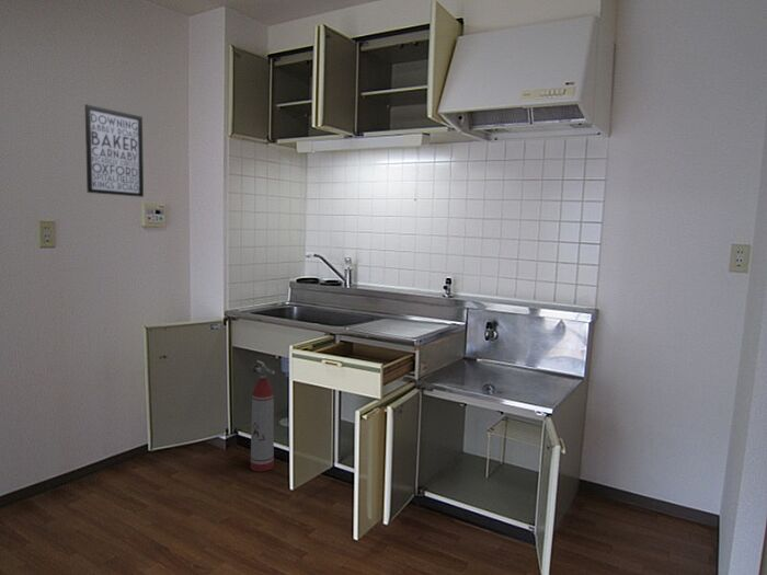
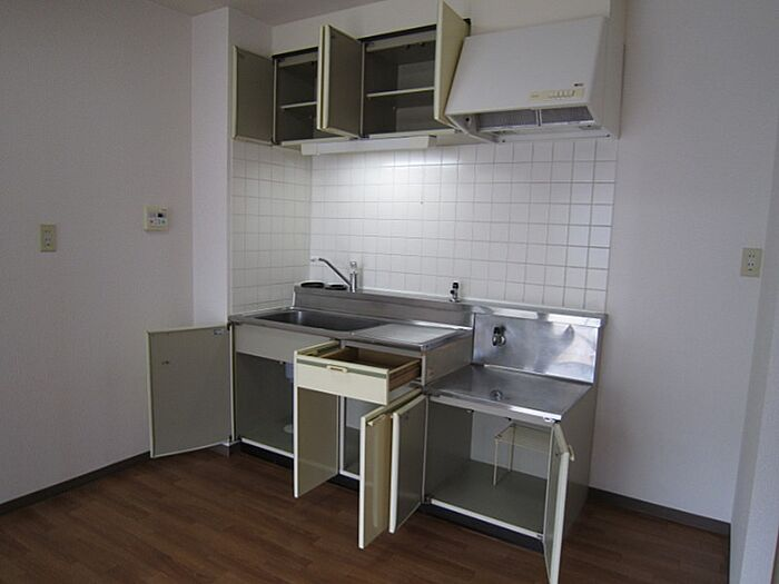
- fire extinguisher (262, 415)
- wall art (115, 152)
